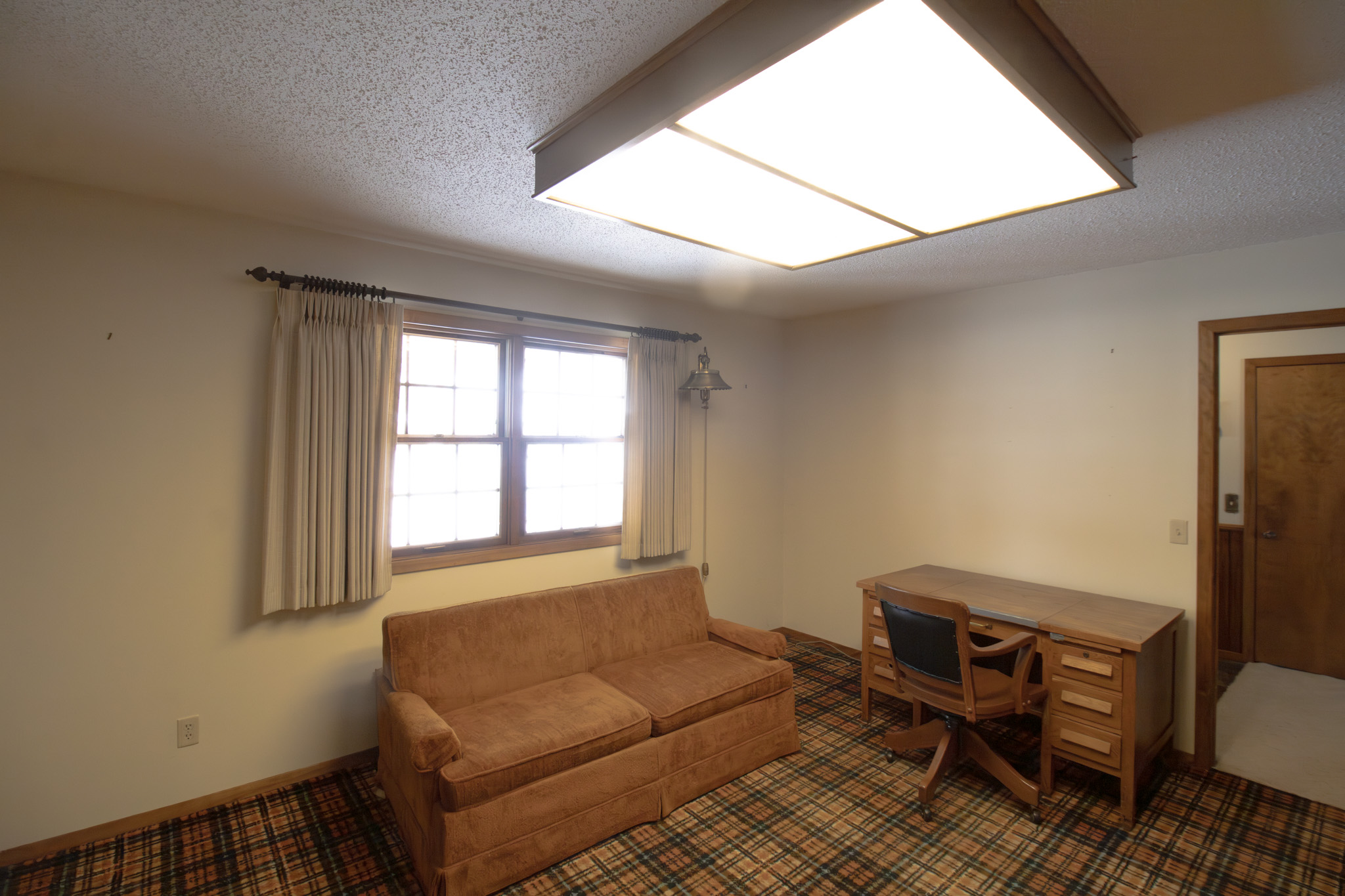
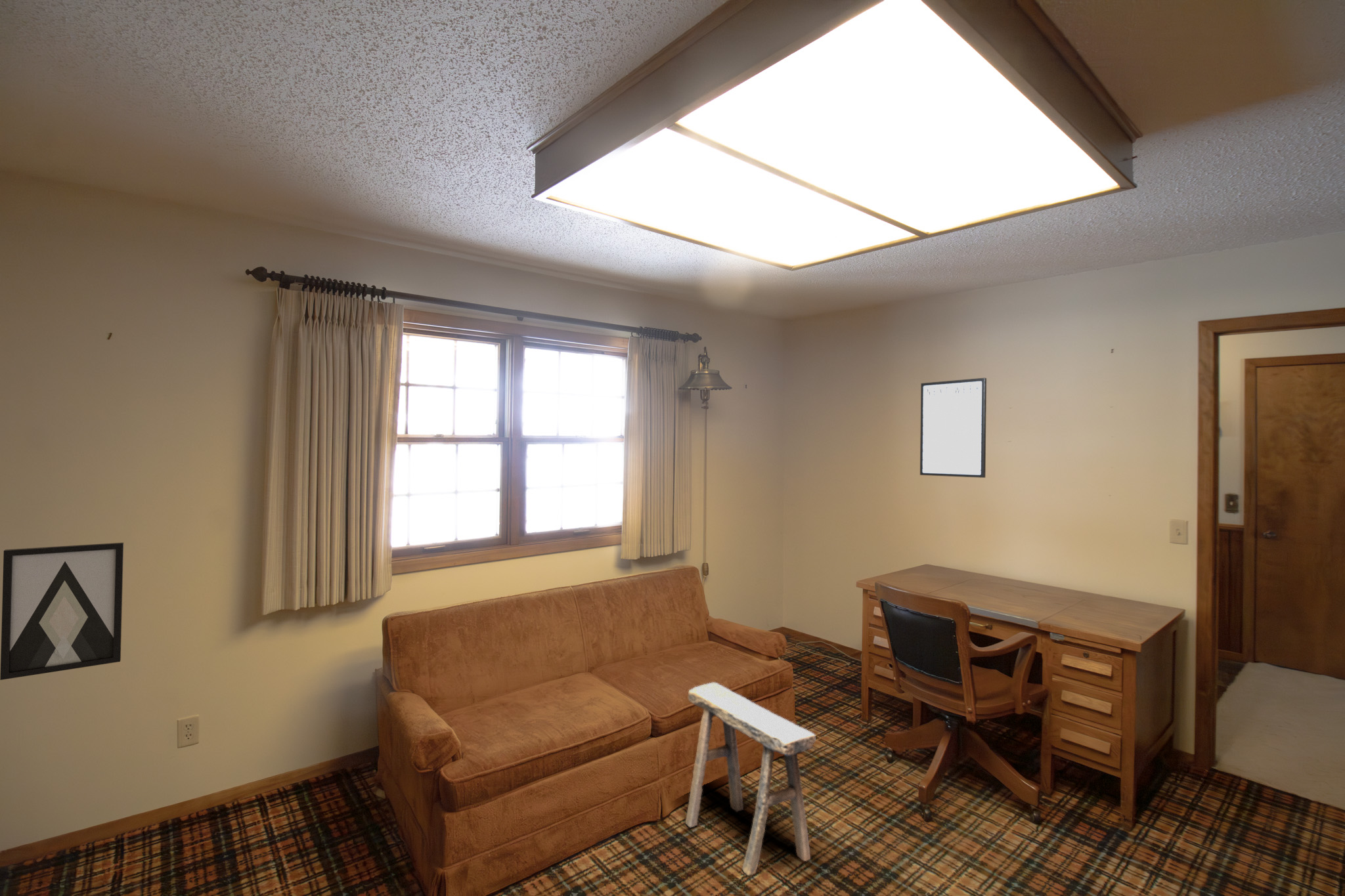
+ wall art (64, 608)
+ writing board (952, 428)
+ stool (739, 774)
